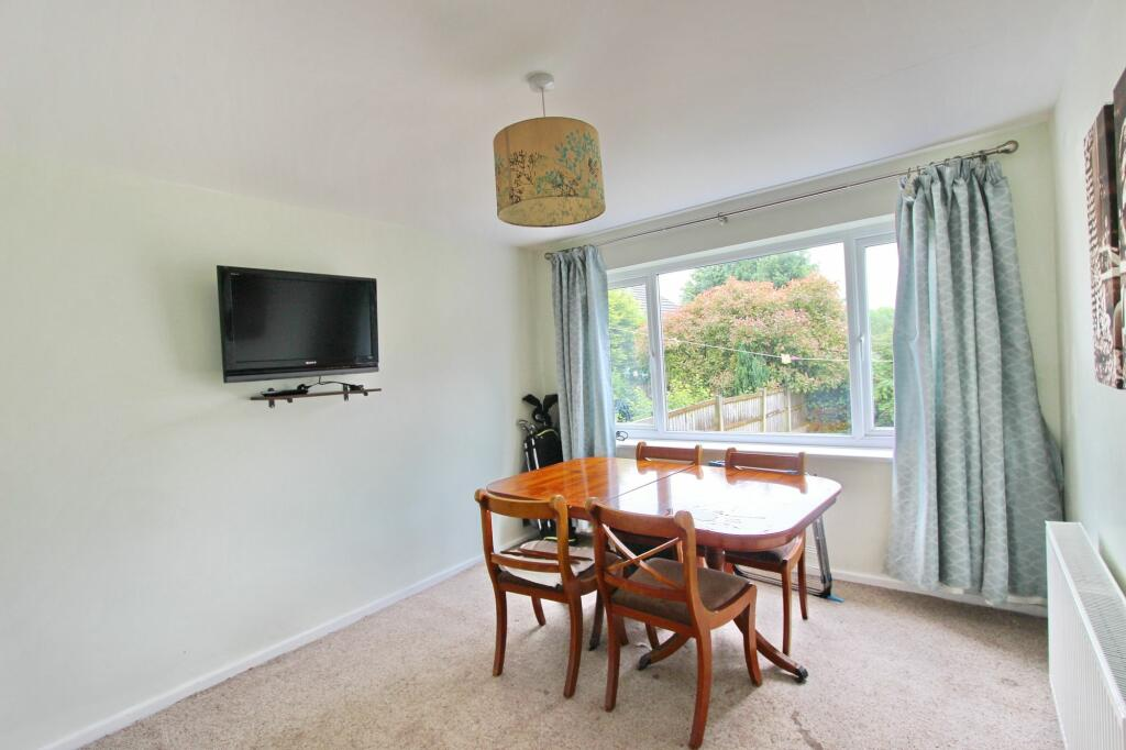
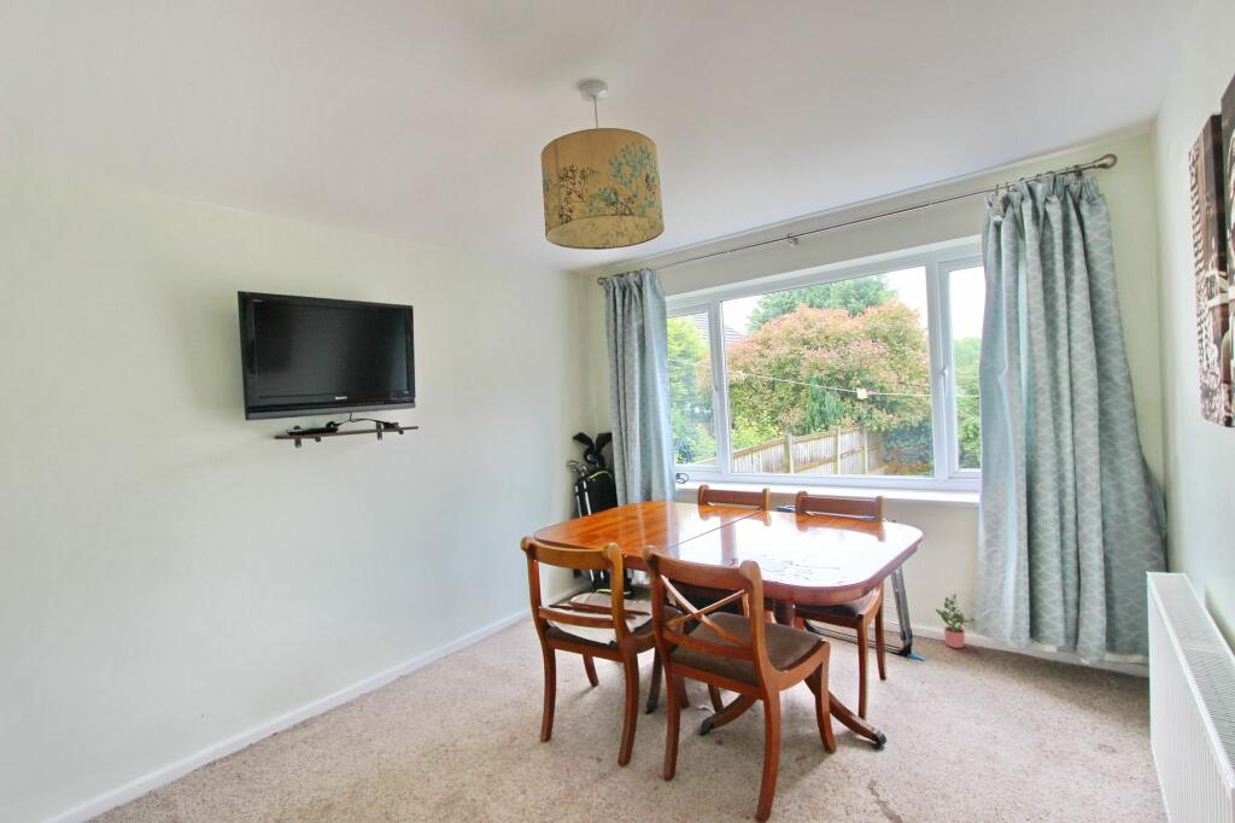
+ potted plant (960, 624)
